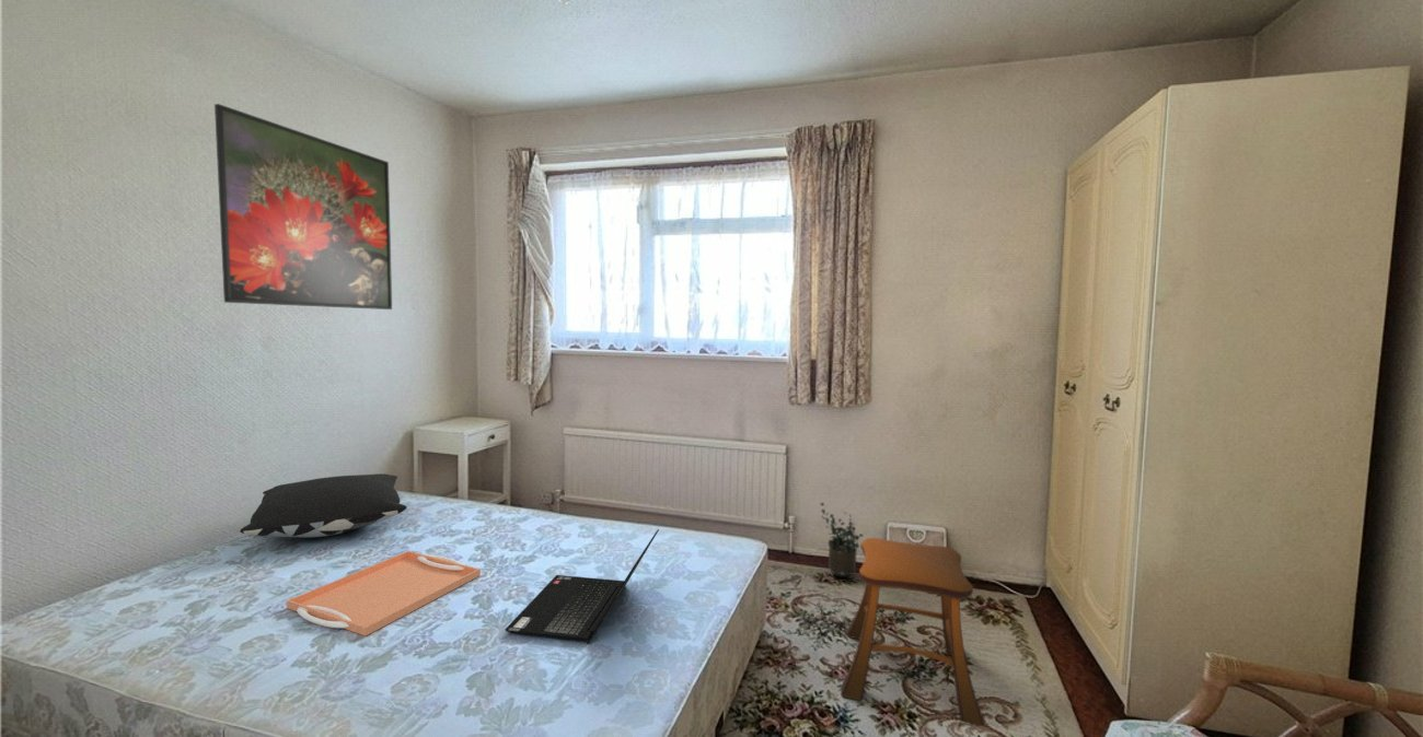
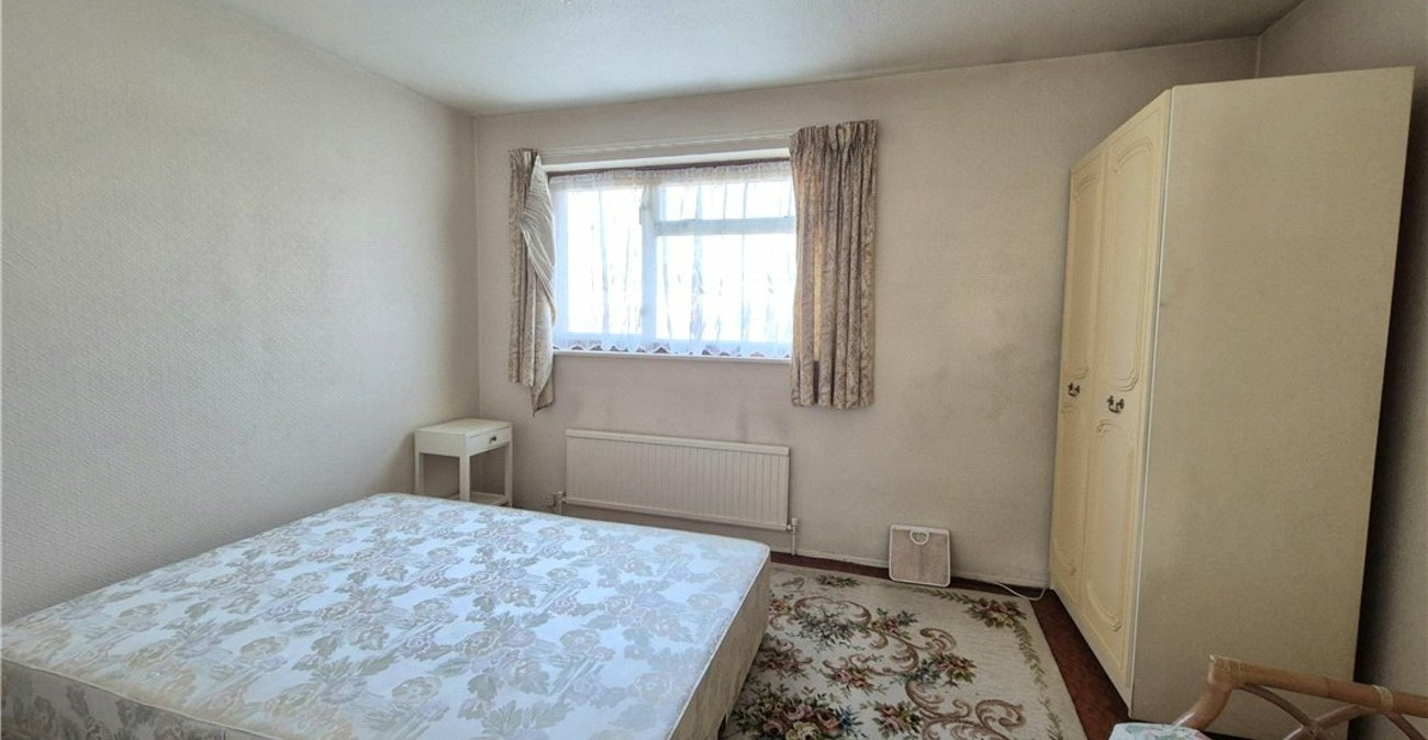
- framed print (316, 222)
- pillow (332, 501)
- laptop computer (588, 577)
- stool (910, 612)
- potted plant (841, 539)
- serving tray (390, 586)
